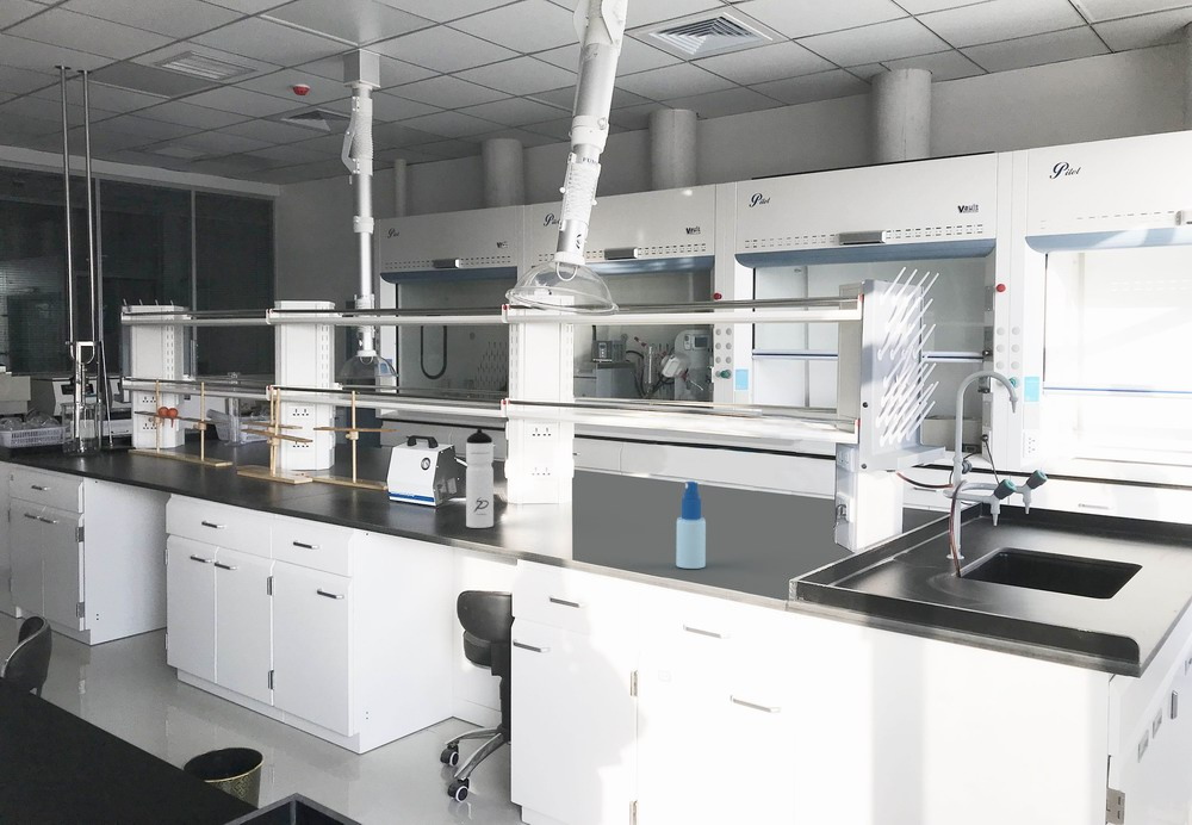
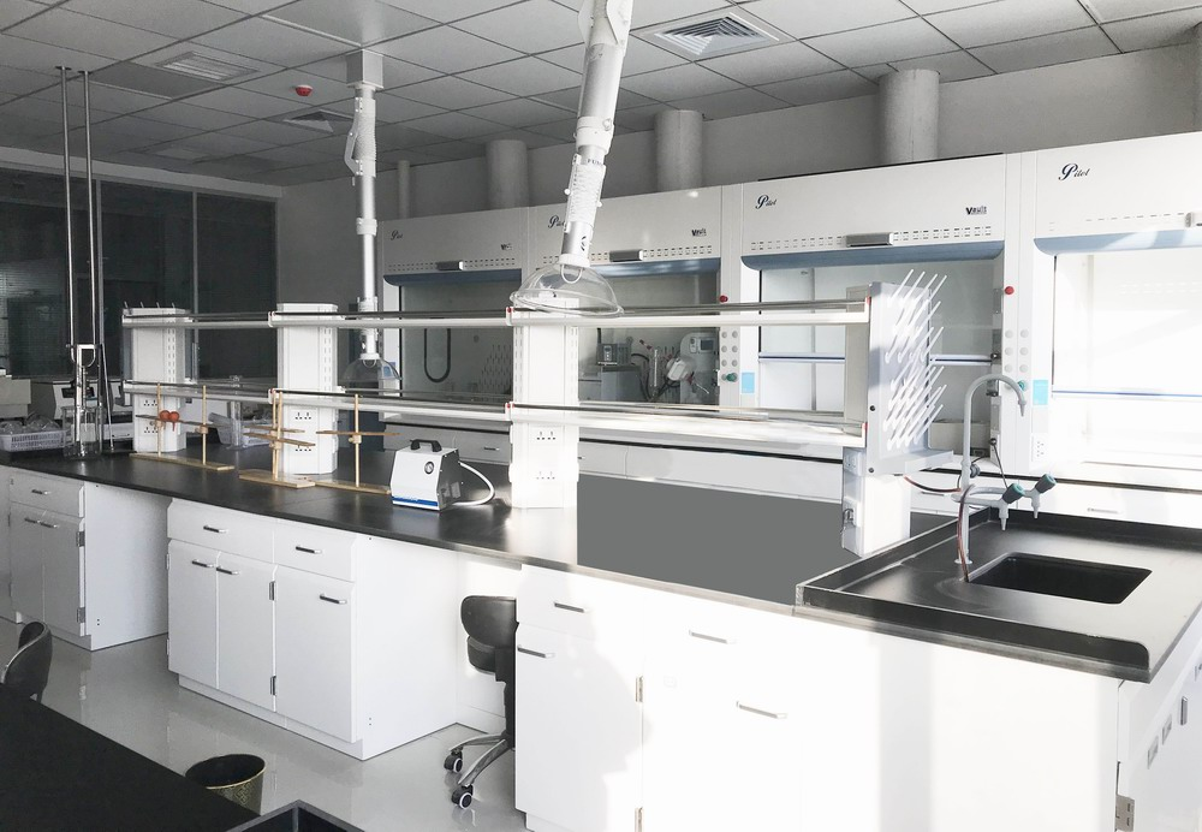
- water bottle (479, 477)
- spray bottle (690, 523)
